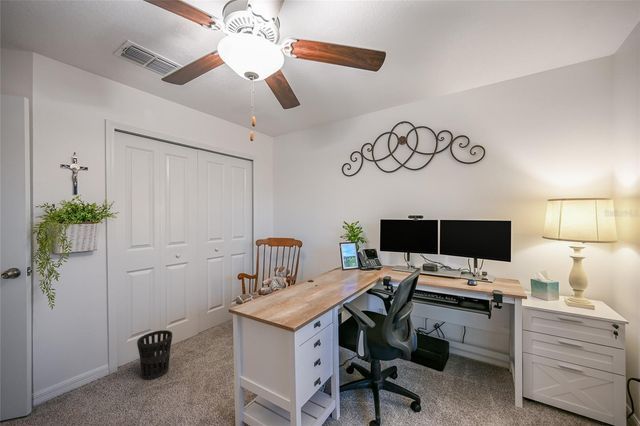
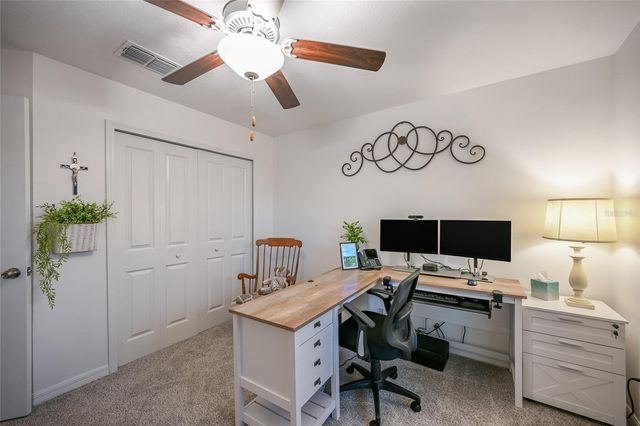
- wastebasket (154, 354)
